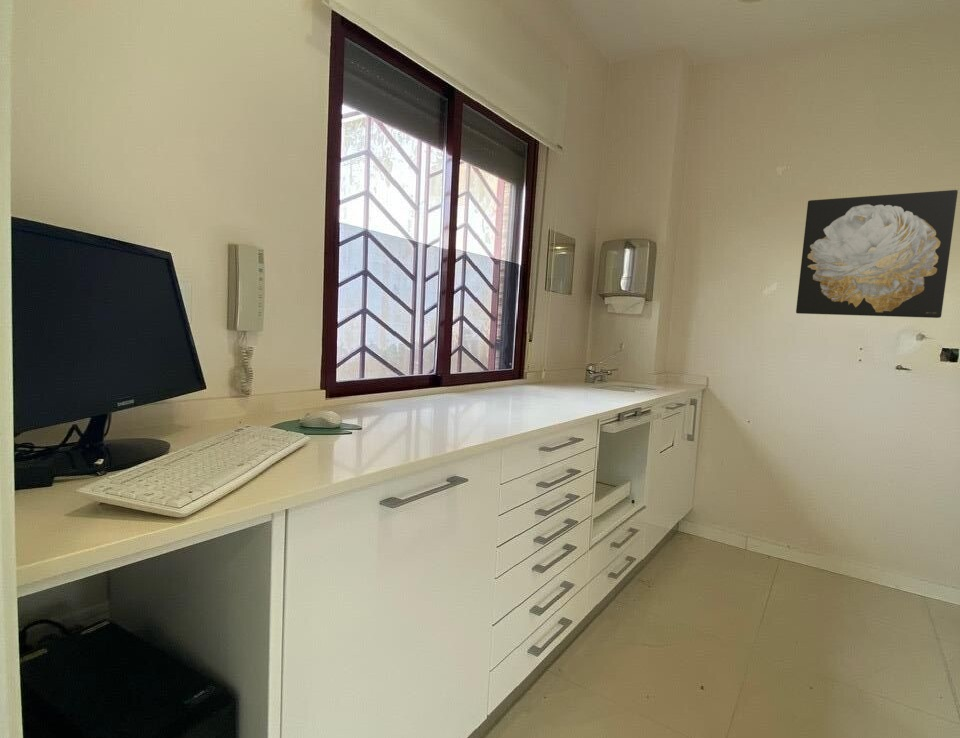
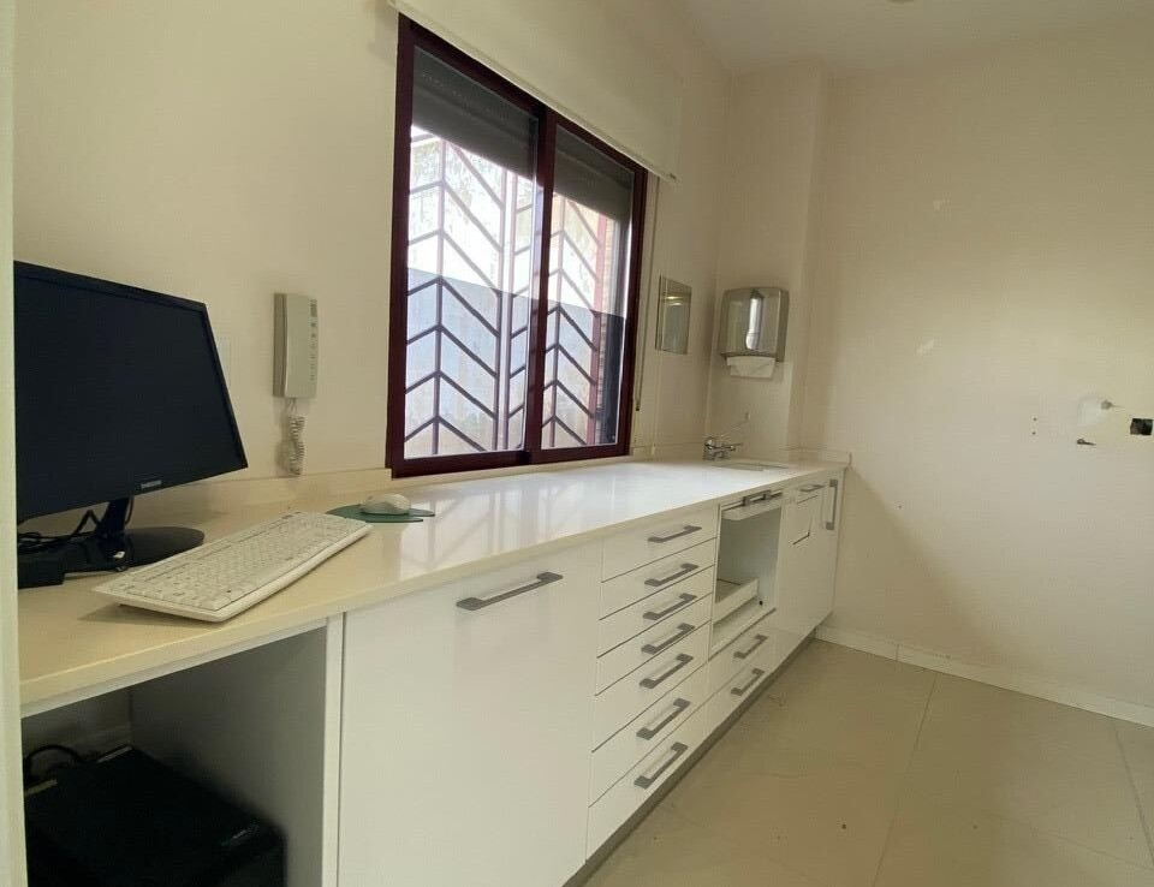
- wall art (870, 256)
